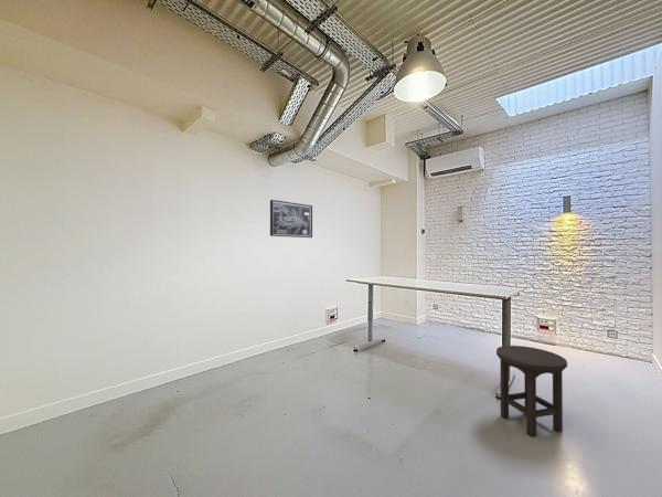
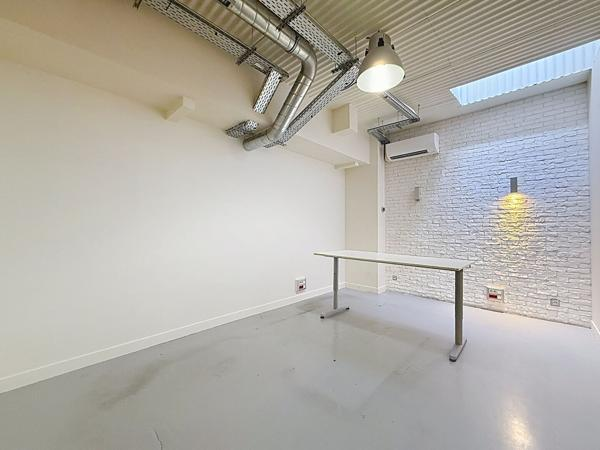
- wall art (292, 220)
- stool (530, 389)
